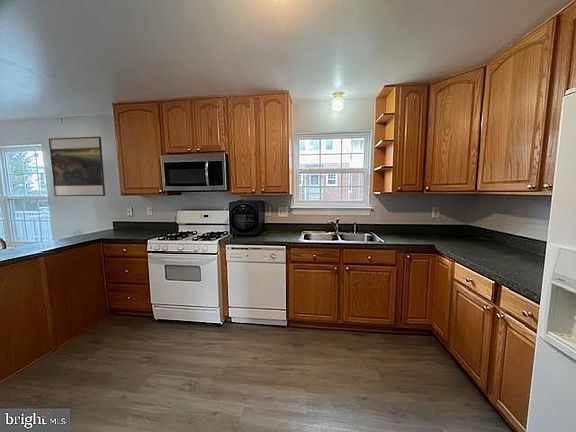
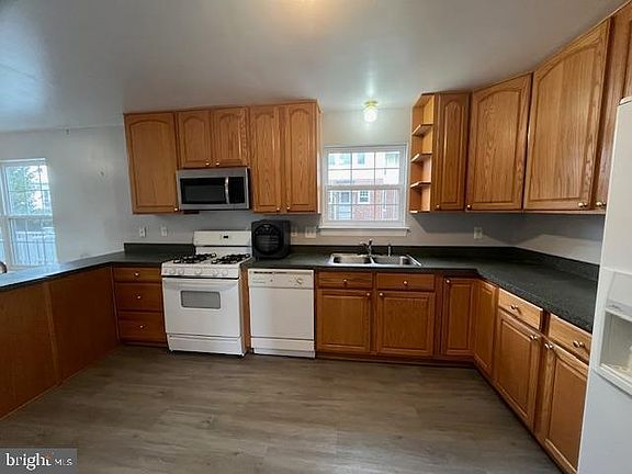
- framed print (76, 167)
